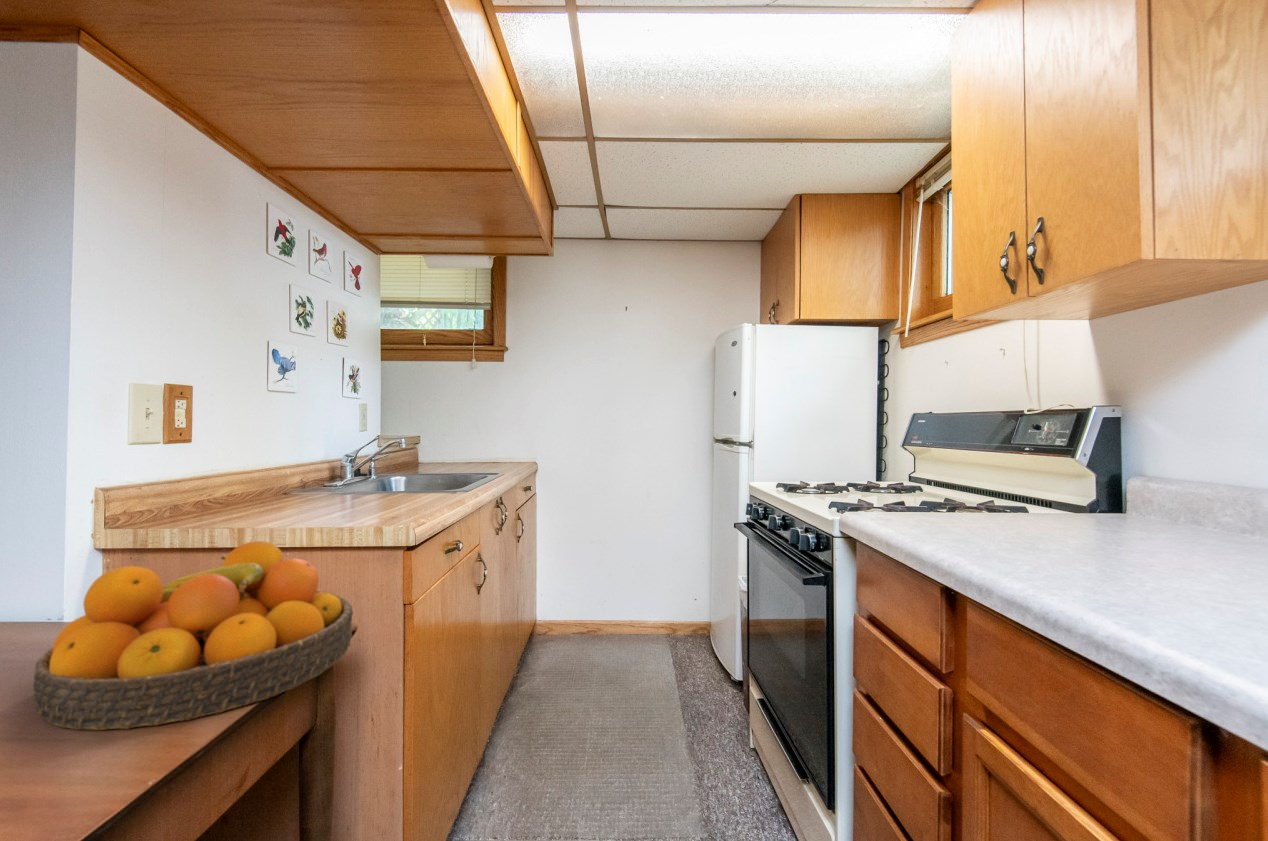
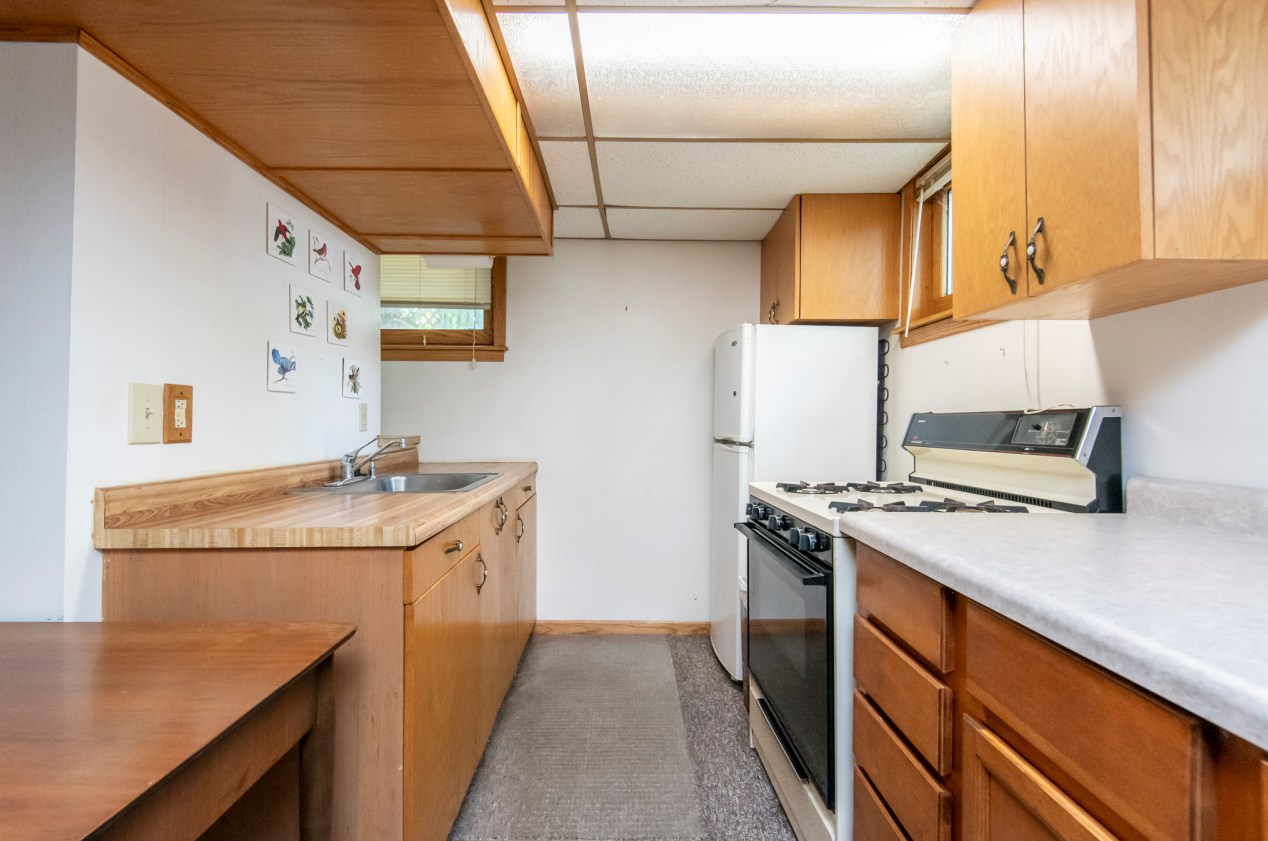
- fruit bowl (215, 609)
